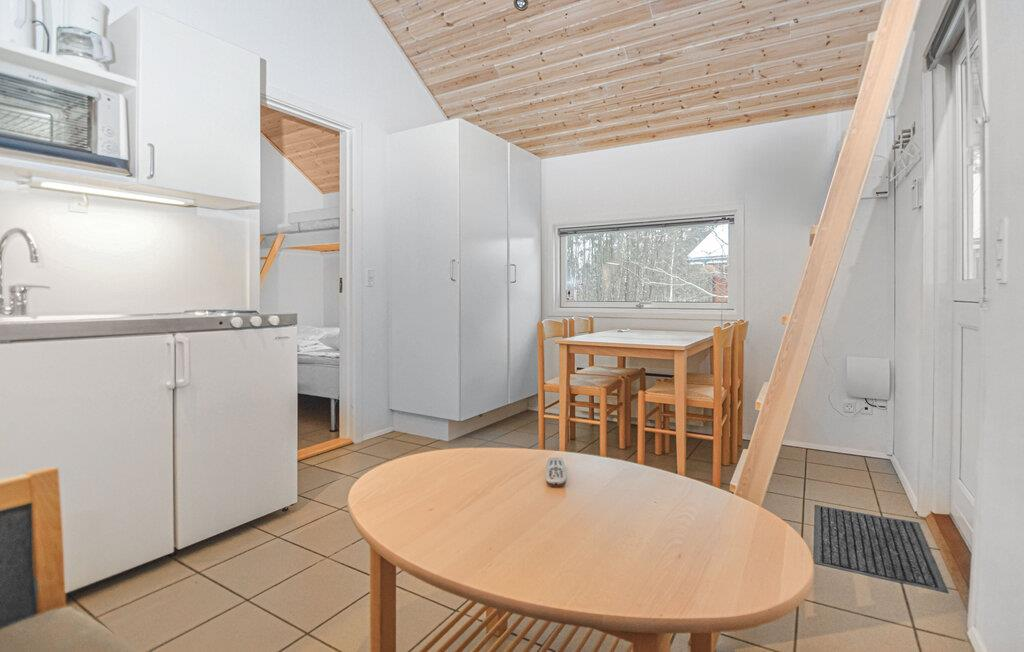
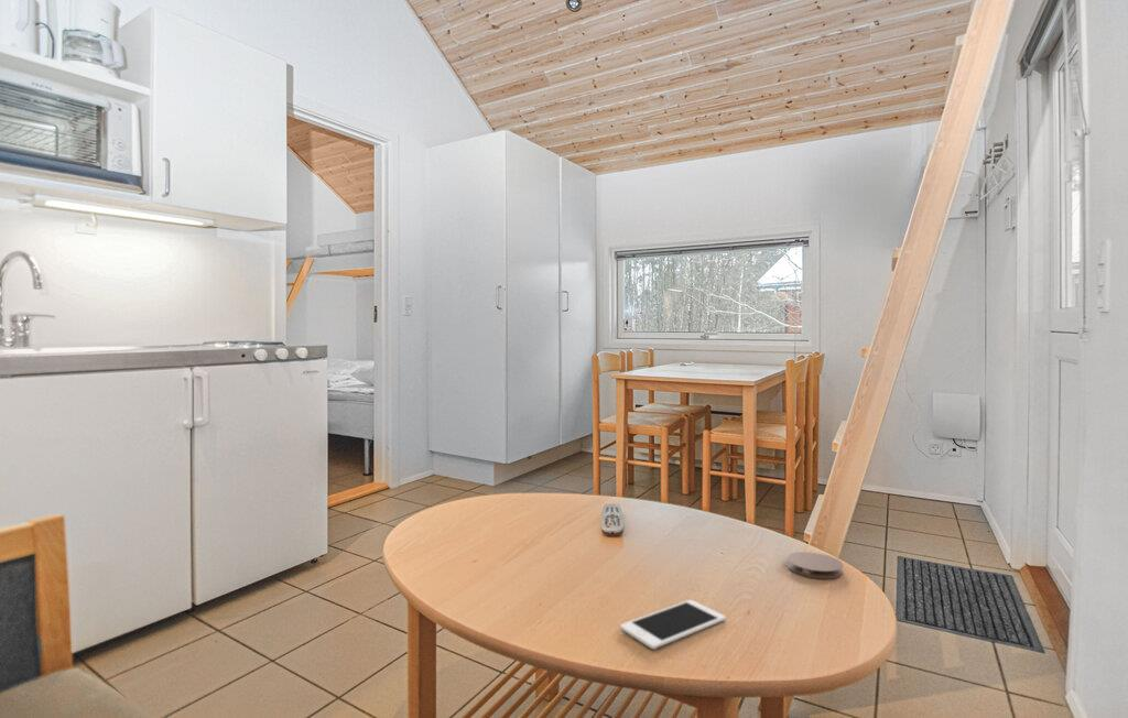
+ cell phone (673, 622)
+ coaster (814, 564)
